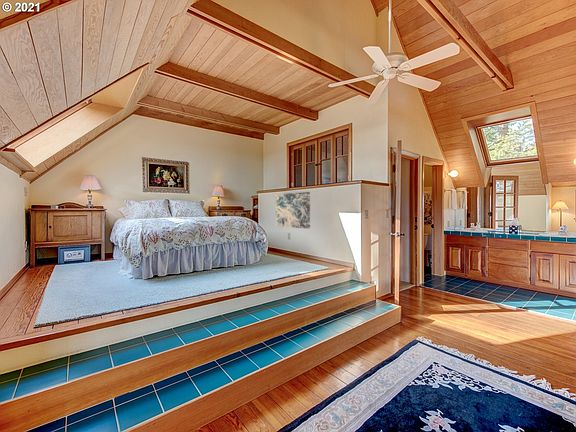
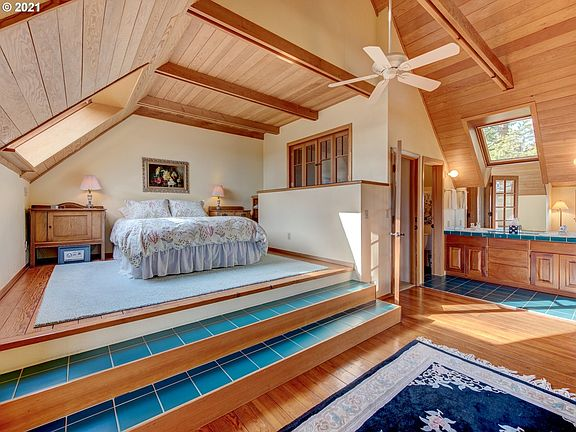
- wall art (291, 210)
